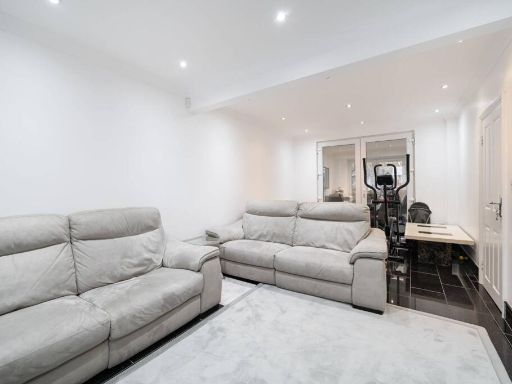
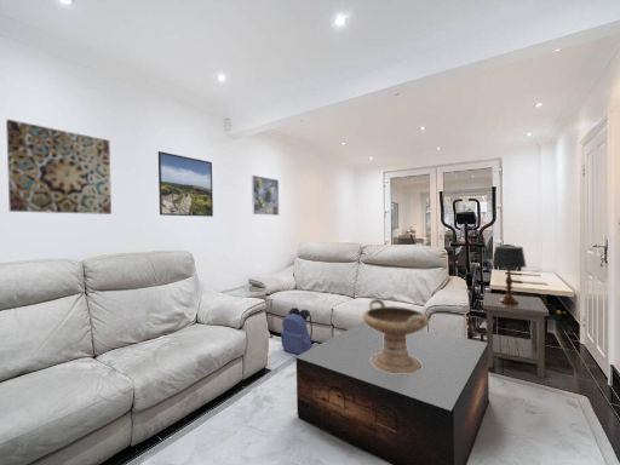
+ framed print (188, 186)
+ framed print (265, 196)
+ table lamp (509, 274)
+ coffee table (396, 378)
+ decorative bowl (395, 334)
+ backpack (299, 328)
+ side table (512, 337)
+ wall art (64, 172)
